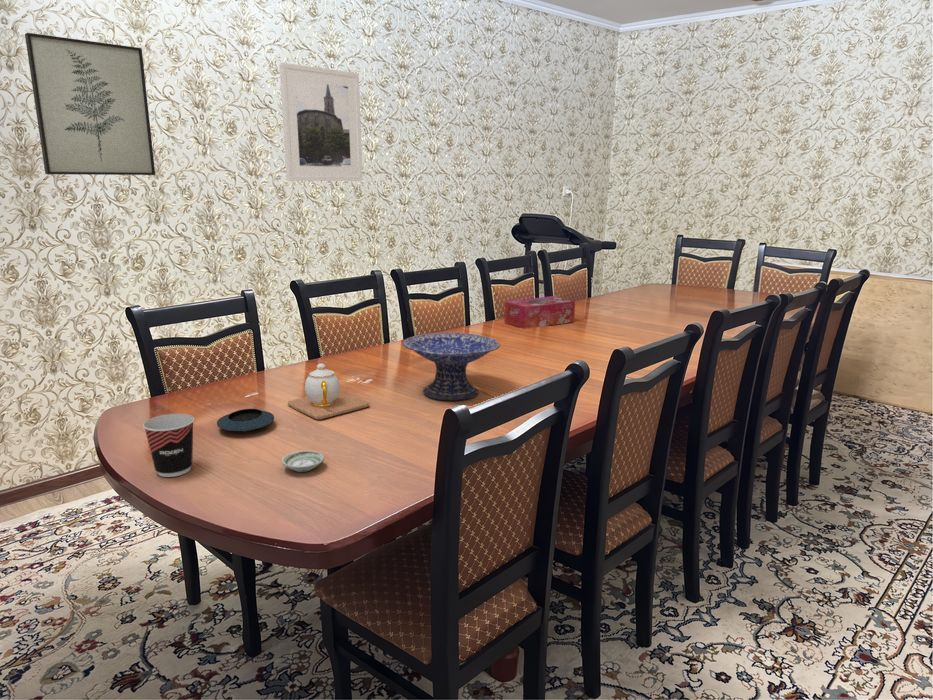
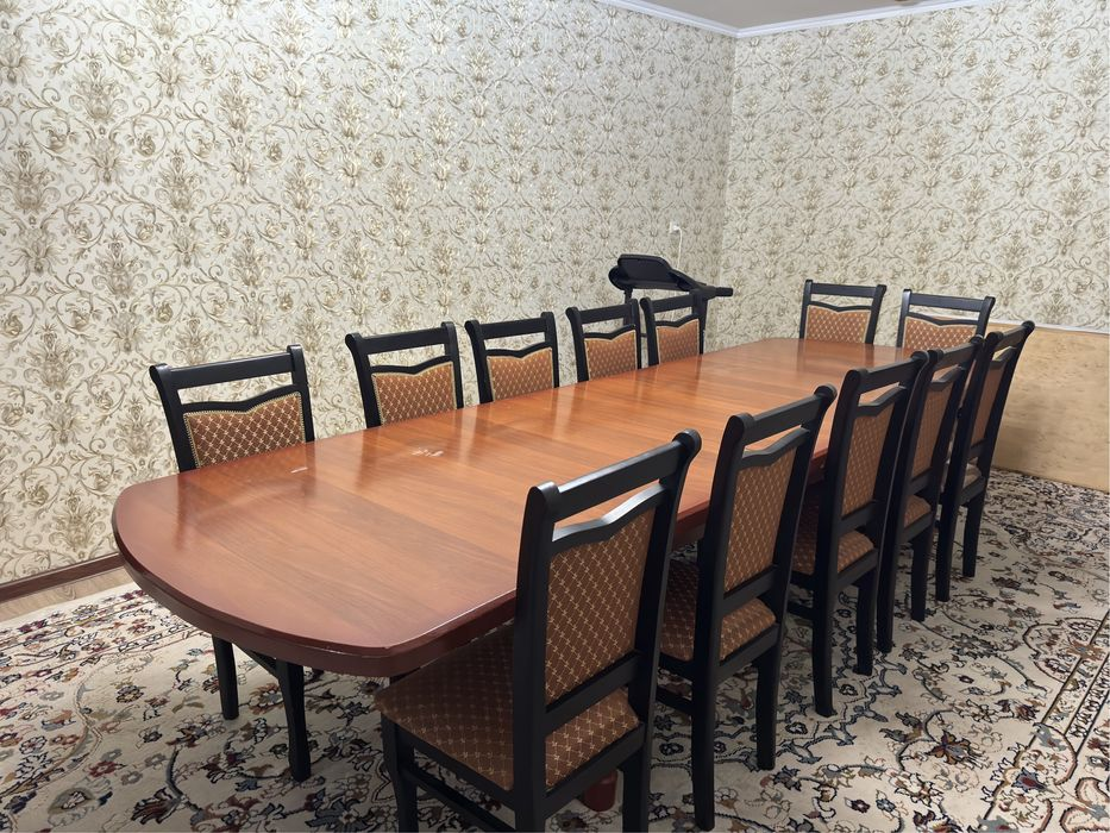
- wall art (94, 109)
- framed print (323, 125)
- cup (171, 446)
- saucer (303, 462)
- decorative bowl (451, 366)
- saucer (245, 418)
- teapot (327, 384)
- tissue box (539, 311)
